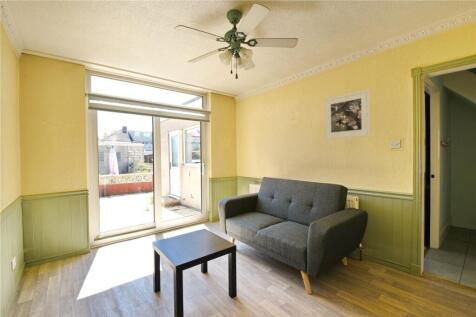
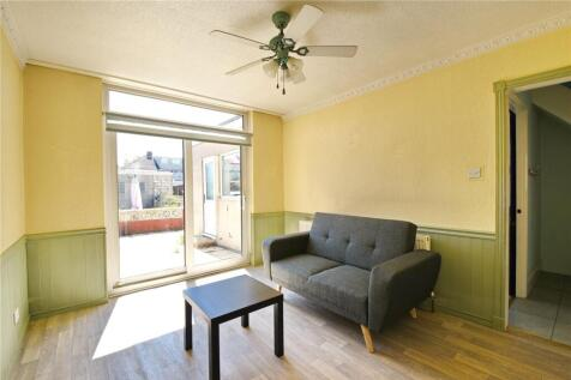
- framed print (345, 116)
